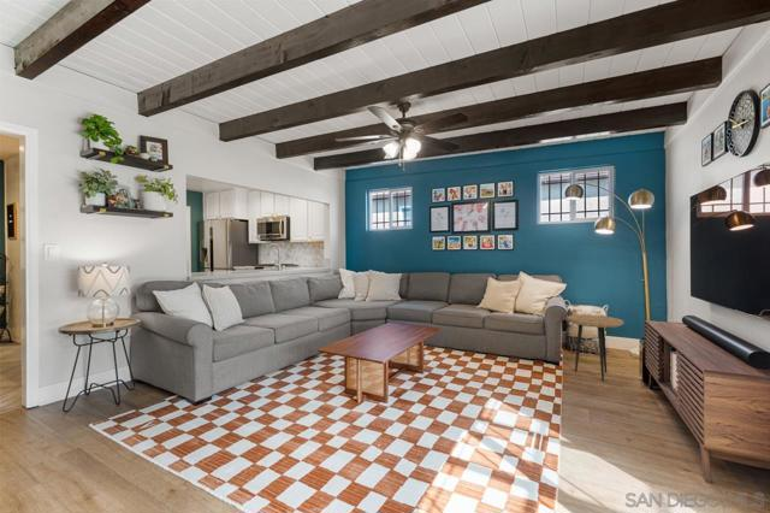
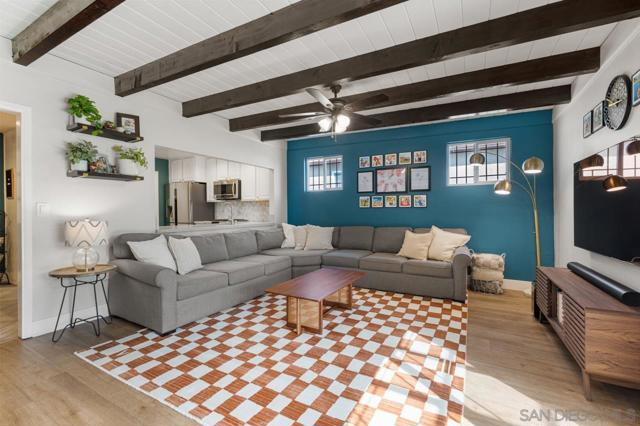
- side table (599, 347)
